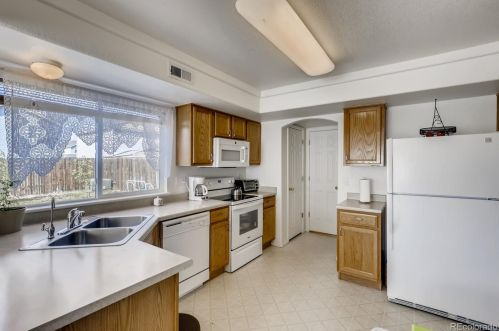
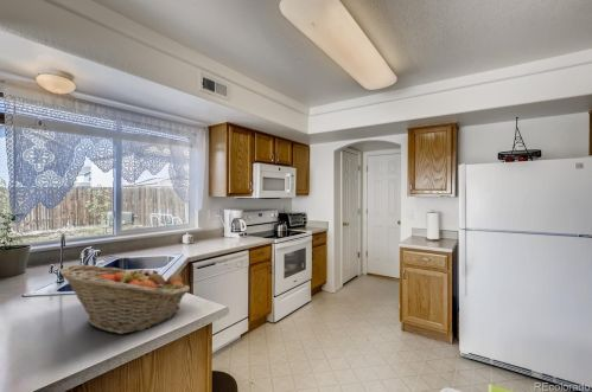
+ fruit basket (128, 289)
